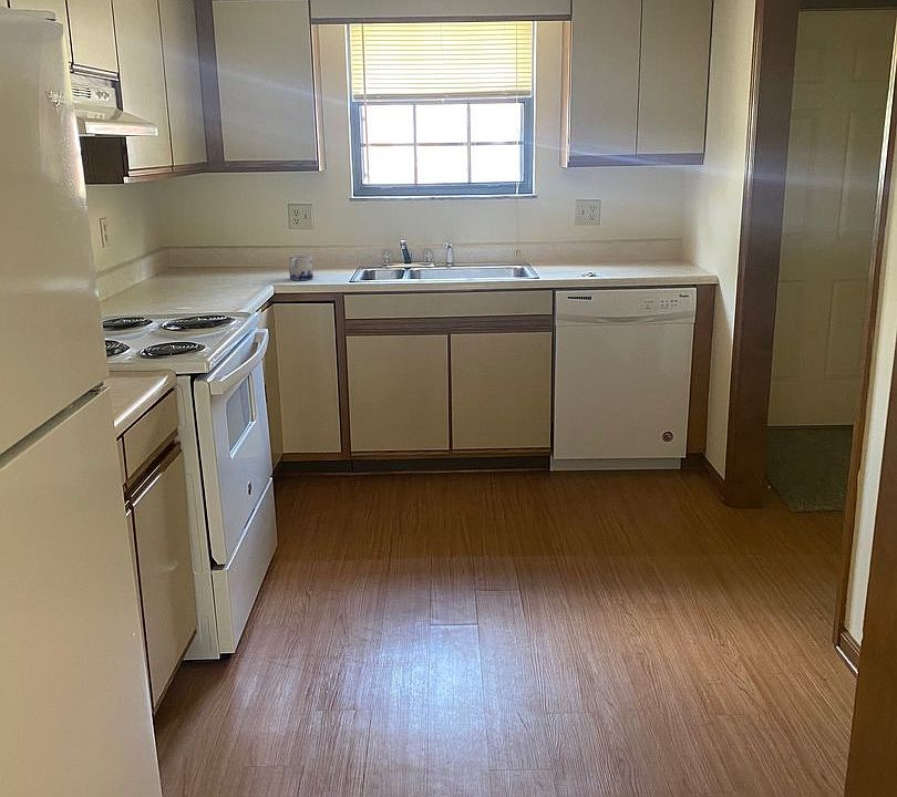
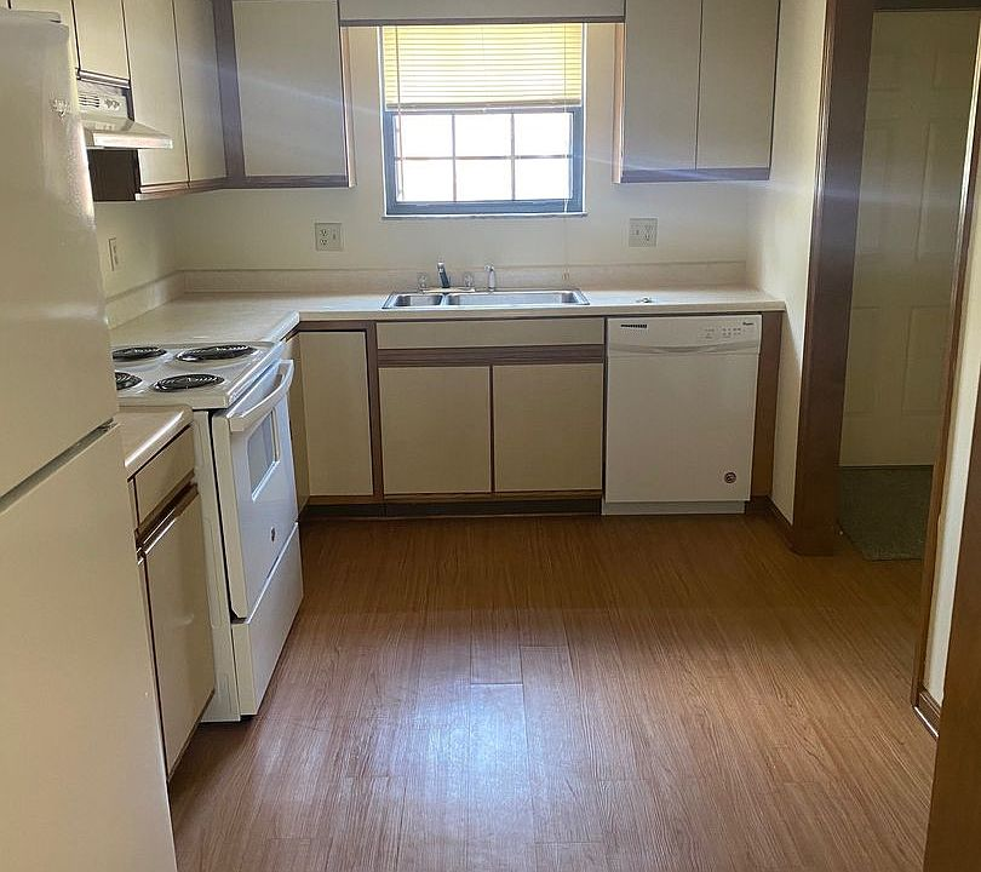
- mug (299, 267)
